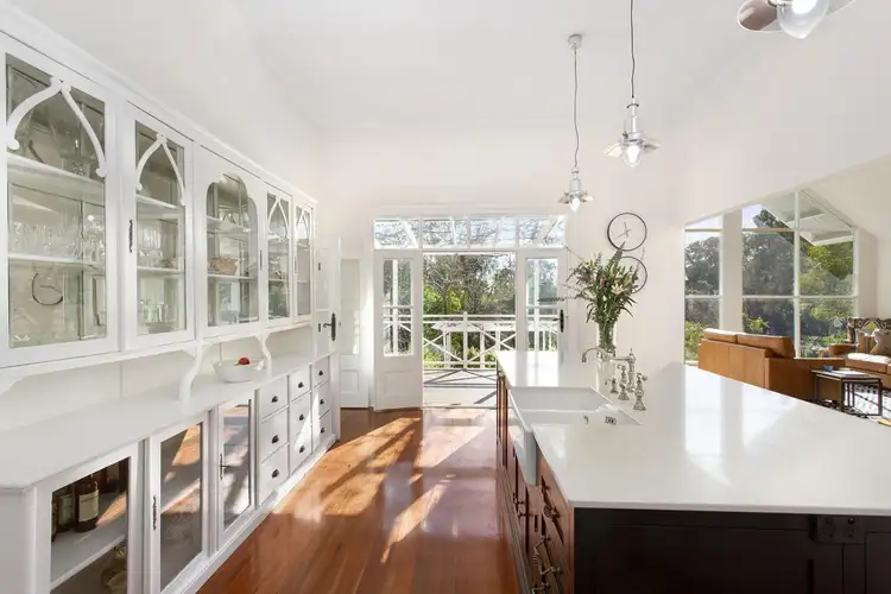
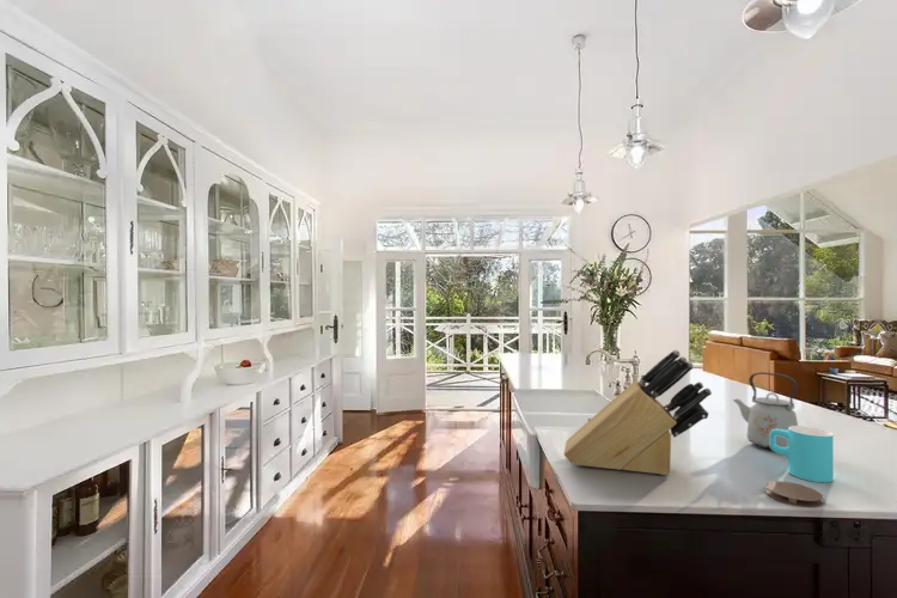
+ knife block (633, 407)
+ kettle (763, 408)
+ cup (803, 450)
+ coaster (793, 493)
